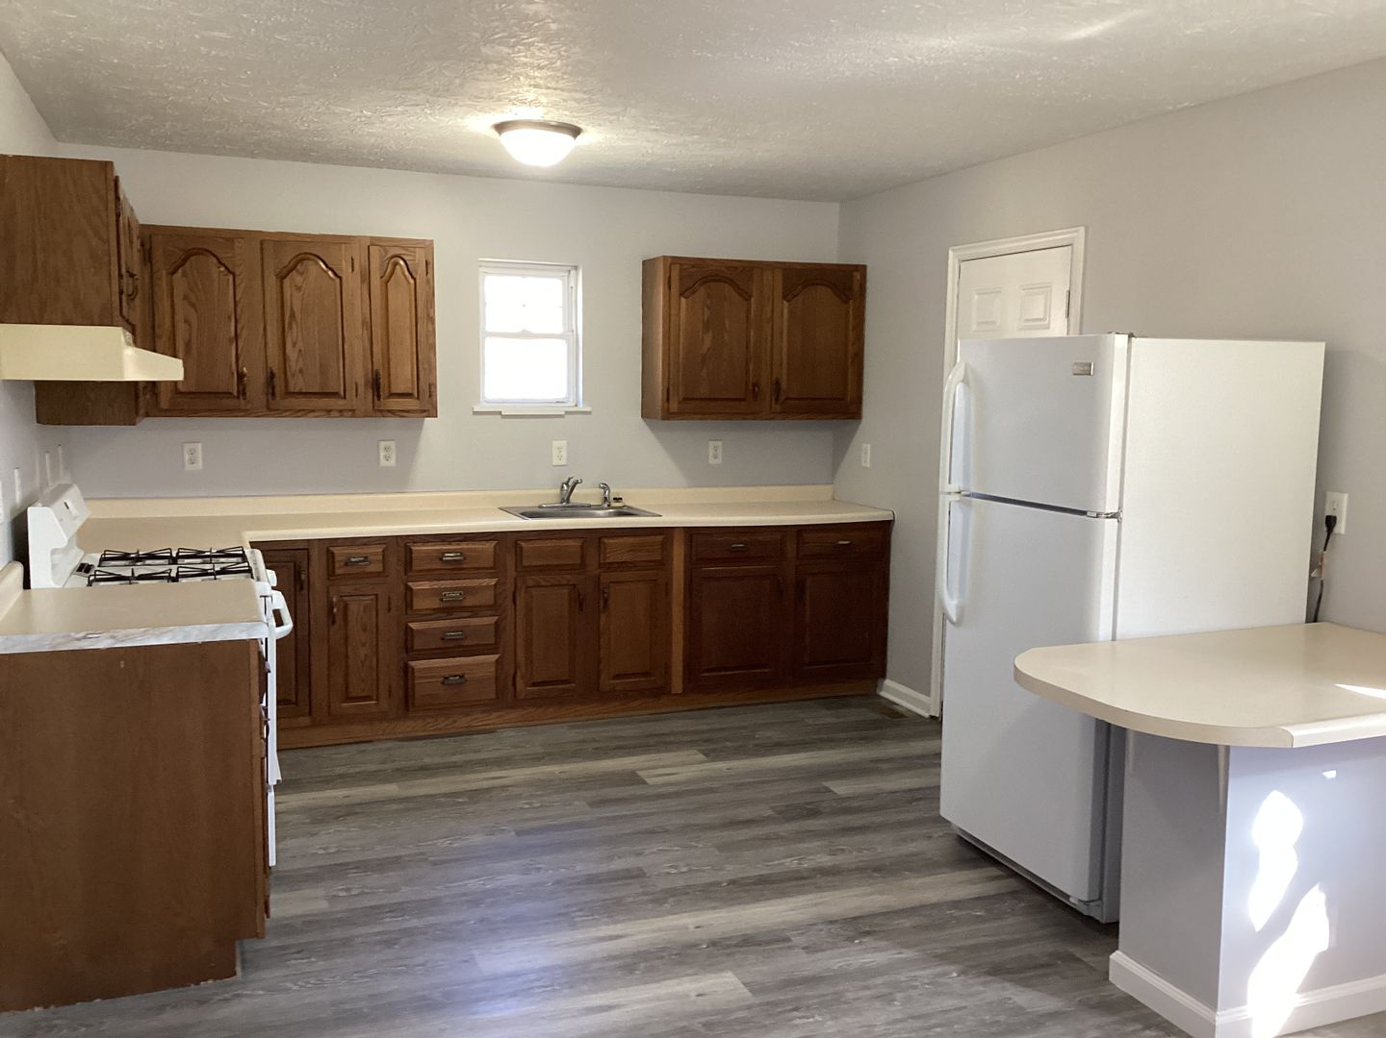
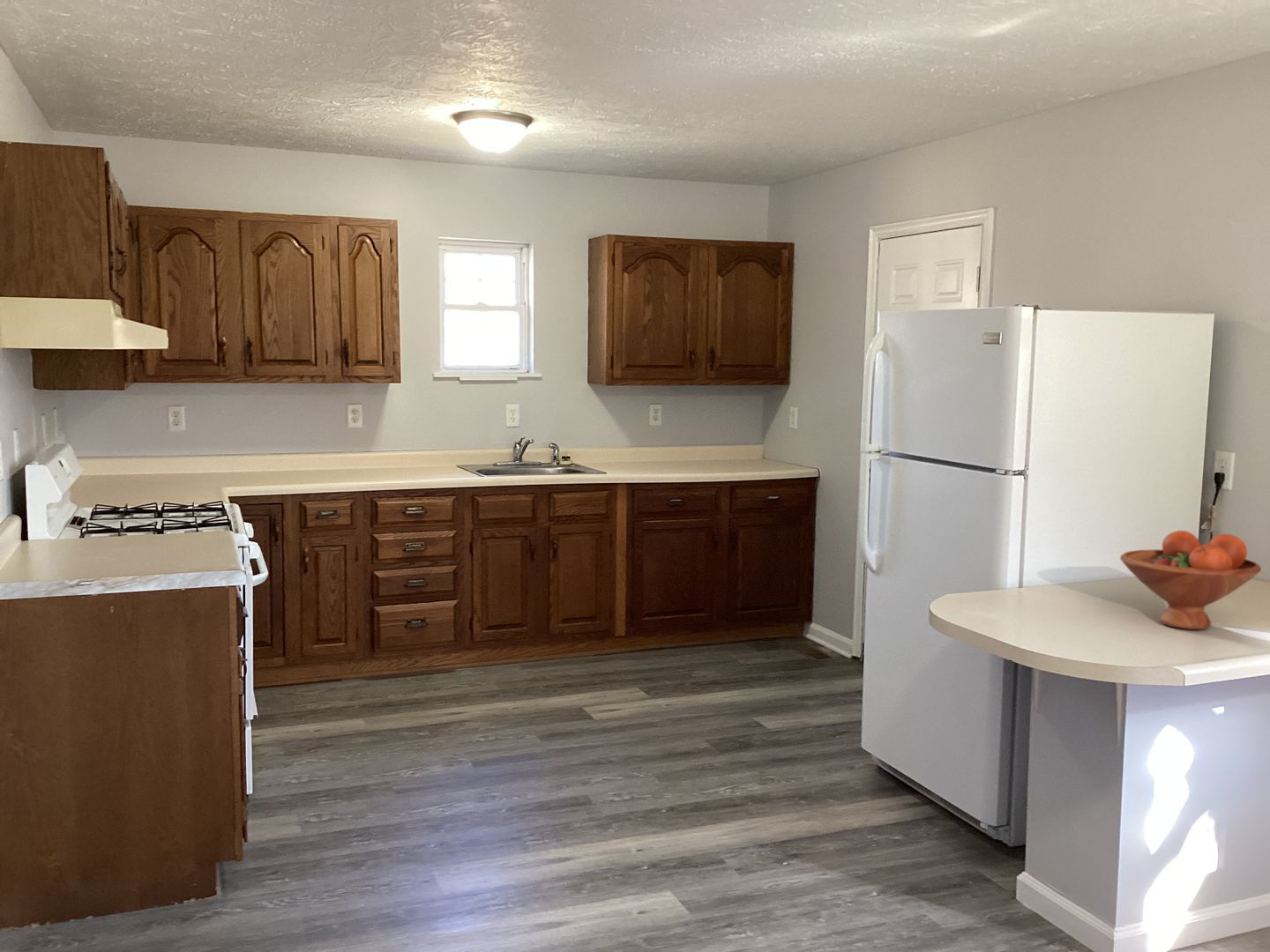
+ fruit bowl (1187, 579)
